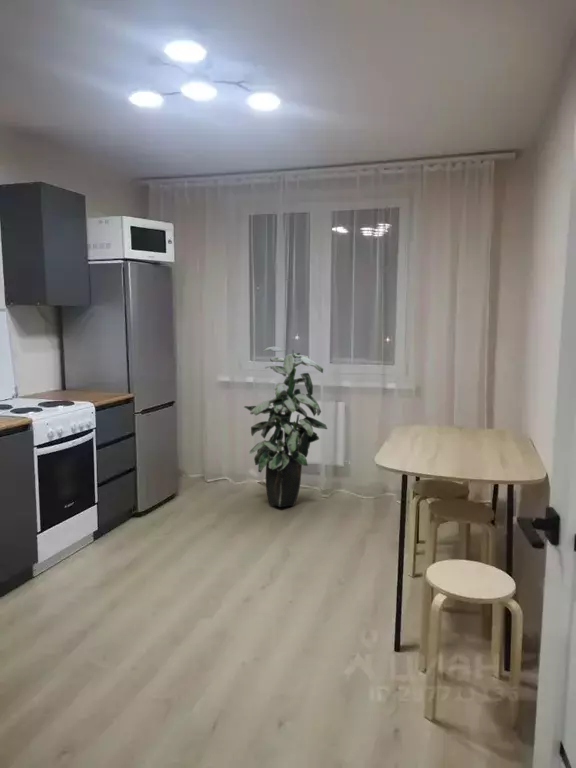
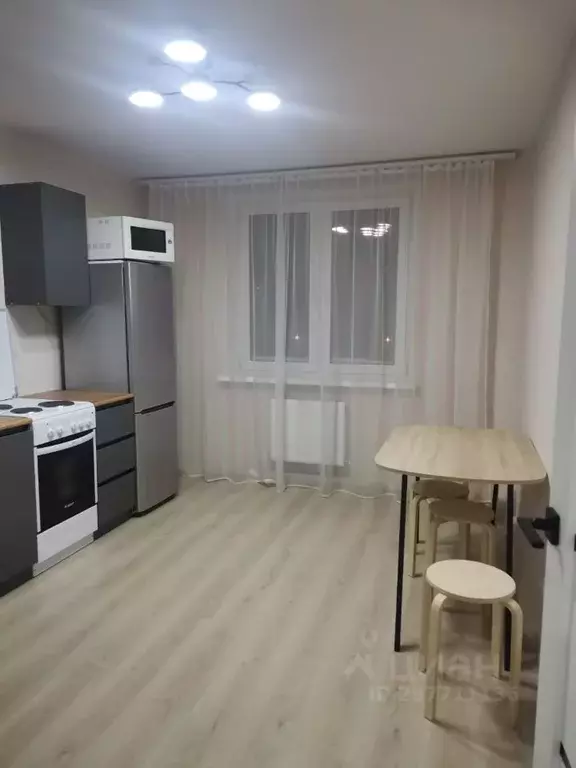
- indoor plant (283, 425)
